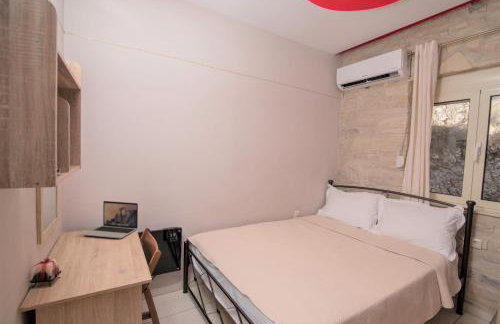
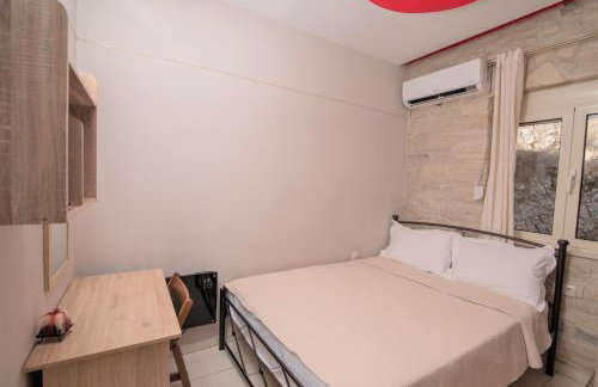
- laptop (111, 218)
